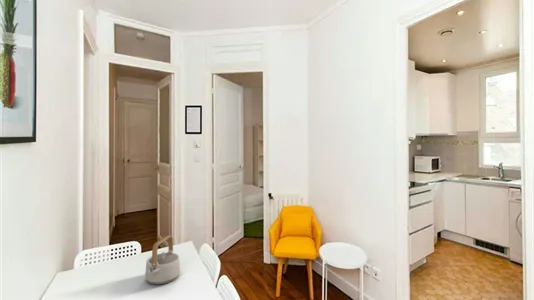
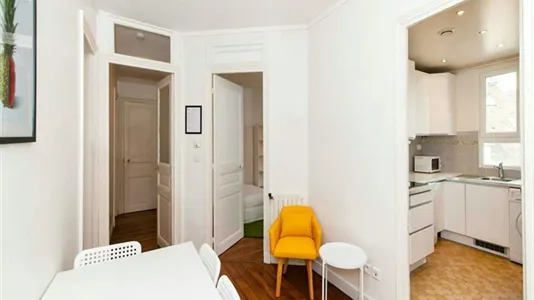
- teapot (161, 259)
